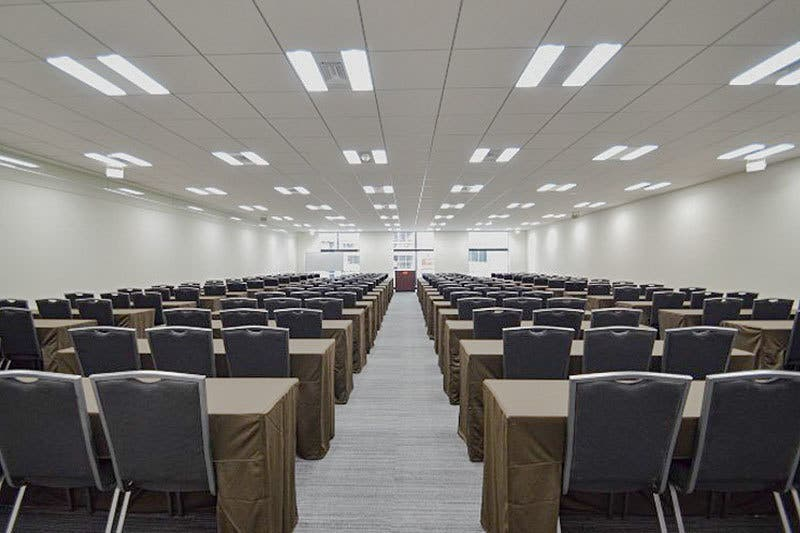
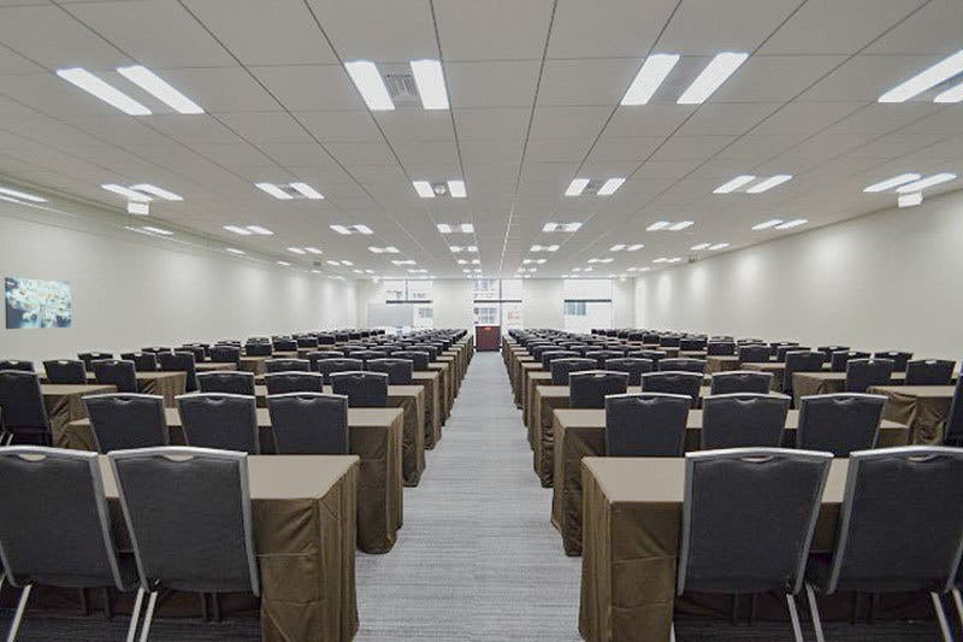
+ wall art (40, 304)
